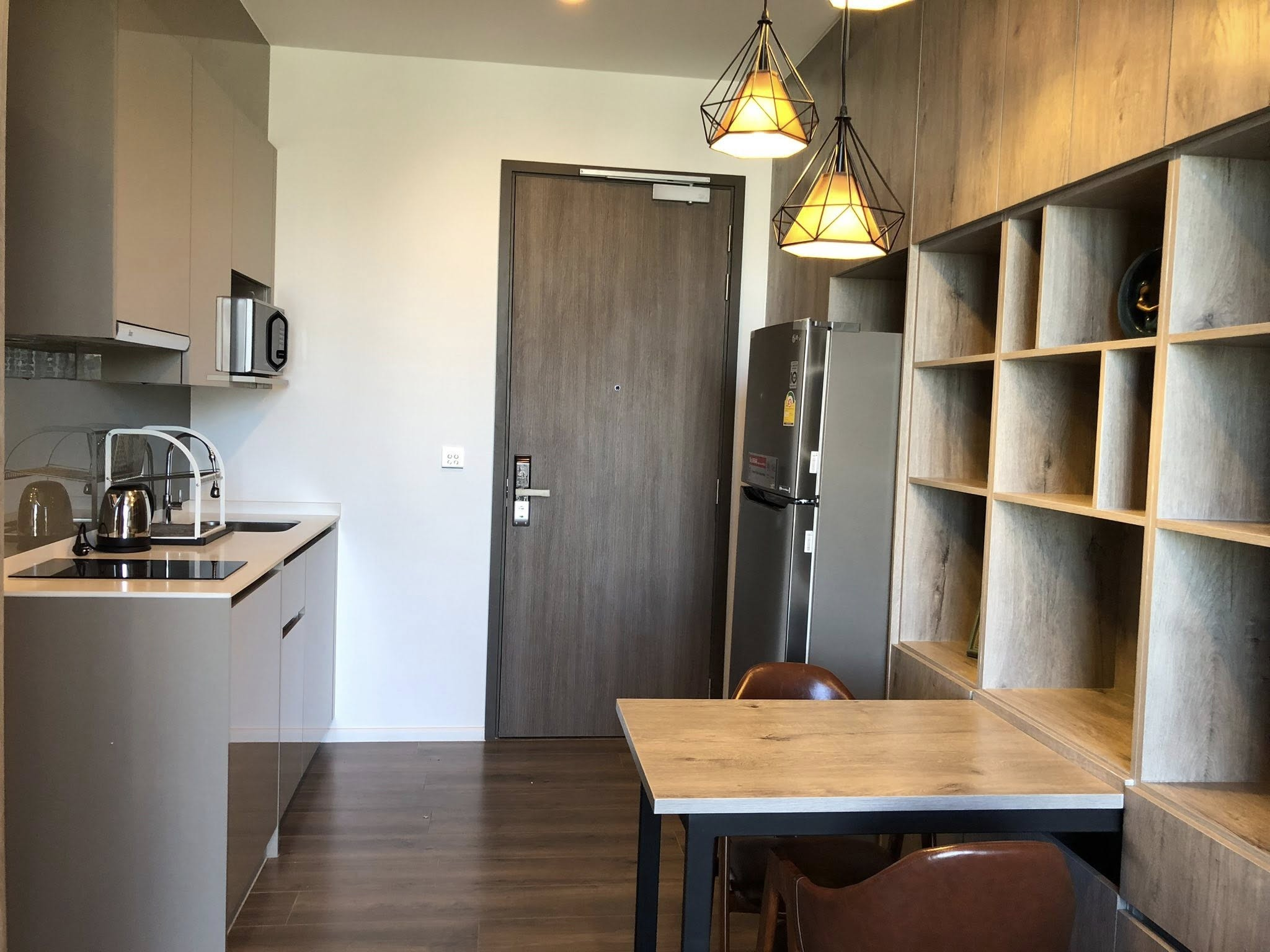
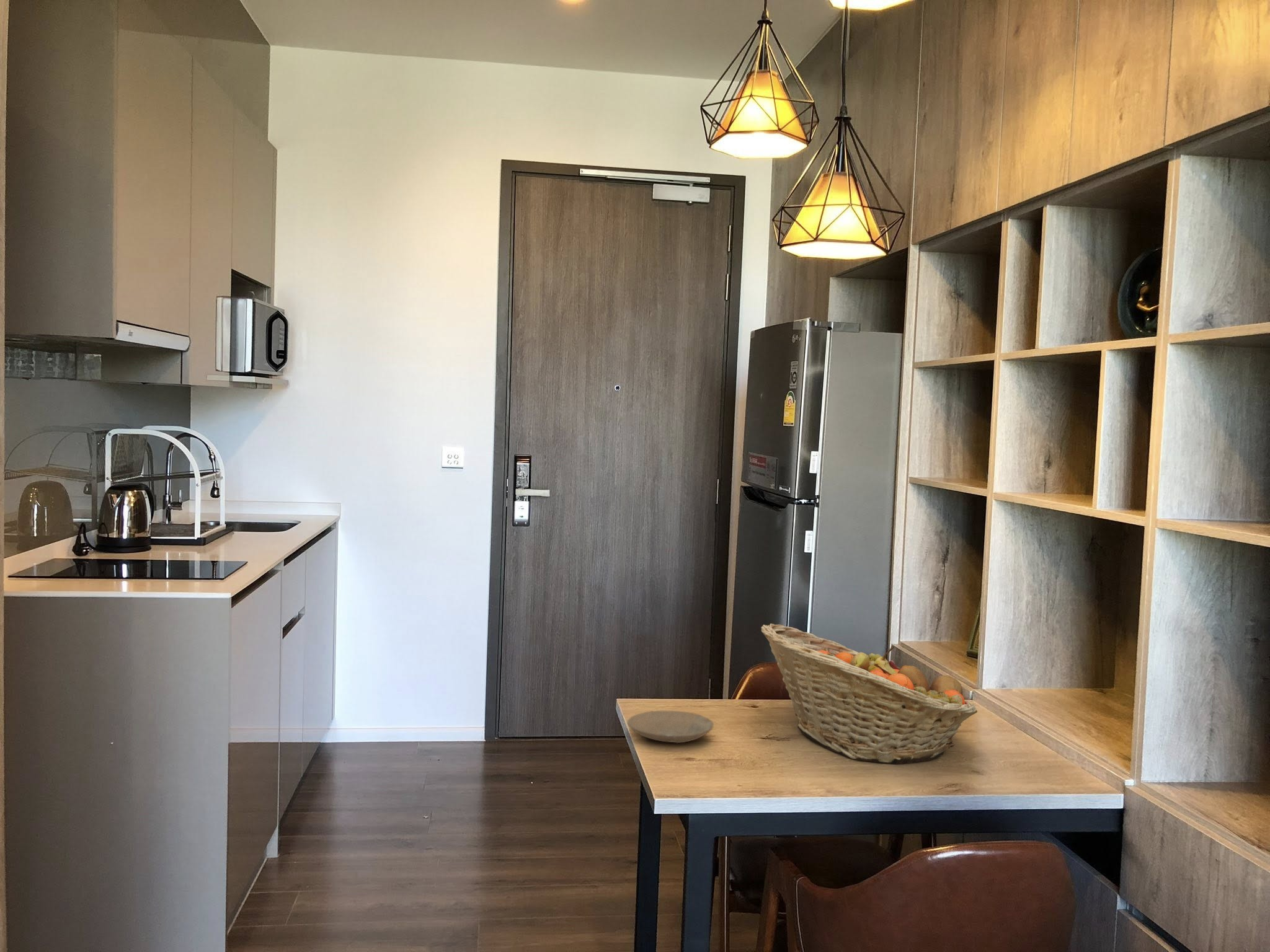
+ fruit basket (862, 685)
+ plate (670, 729)
